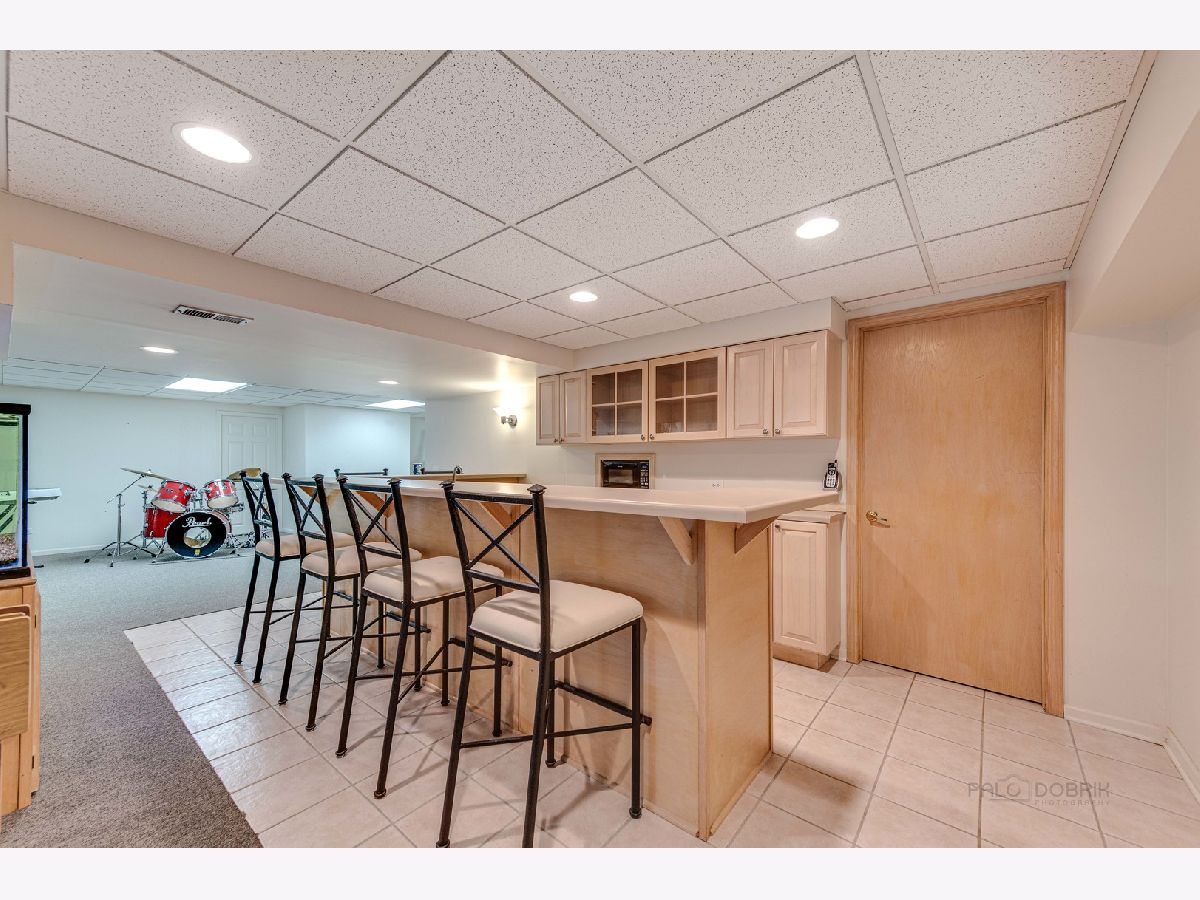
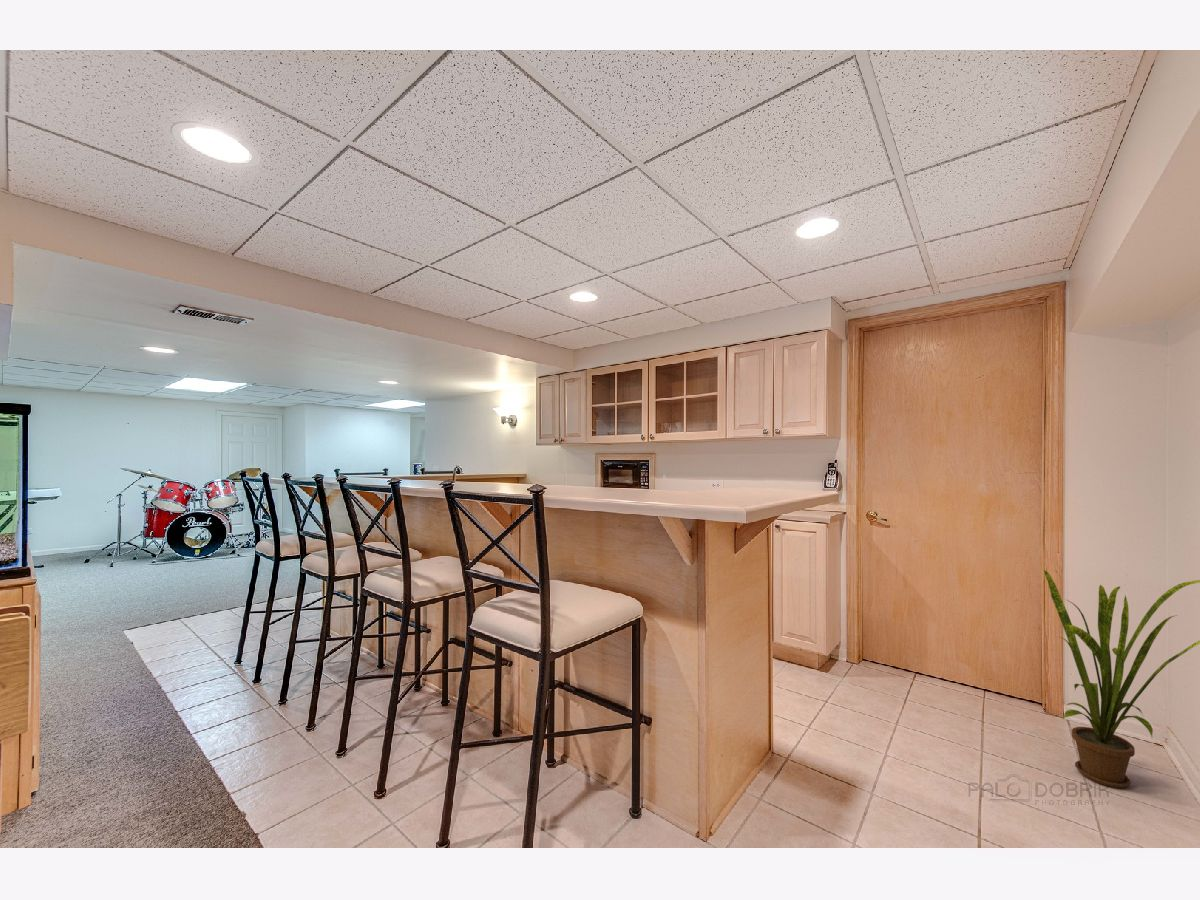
+ house plant (1116, 674)
